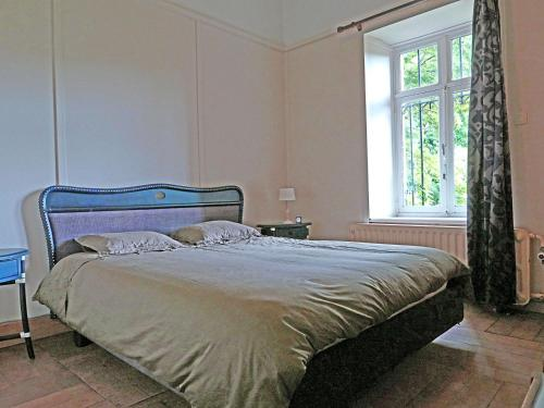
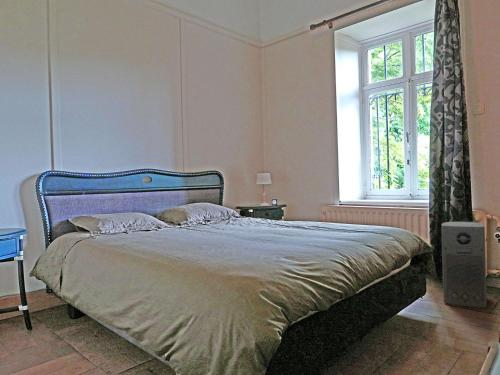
+ air purifier (463, 261)
